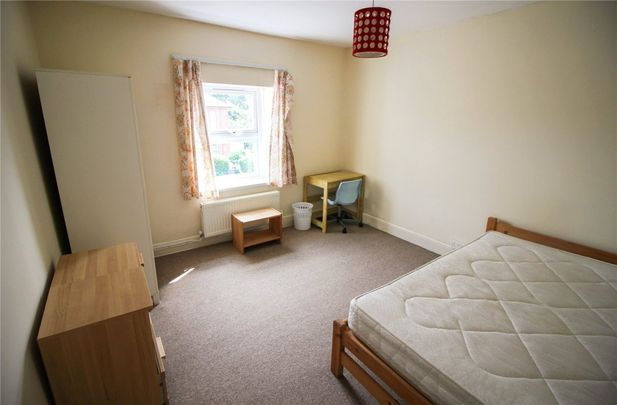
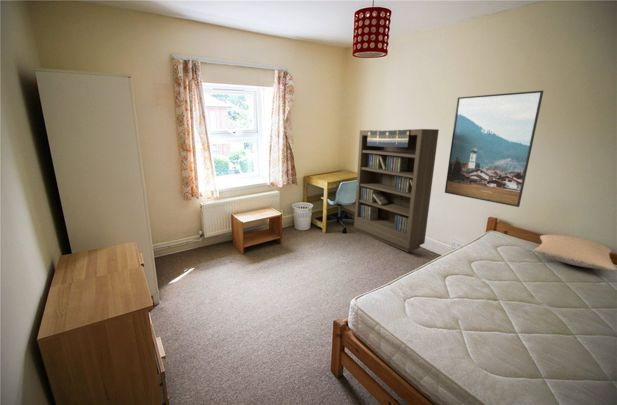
+ bookcase (391, 186)
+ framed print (486, 149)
+ pillow (573, 251)
